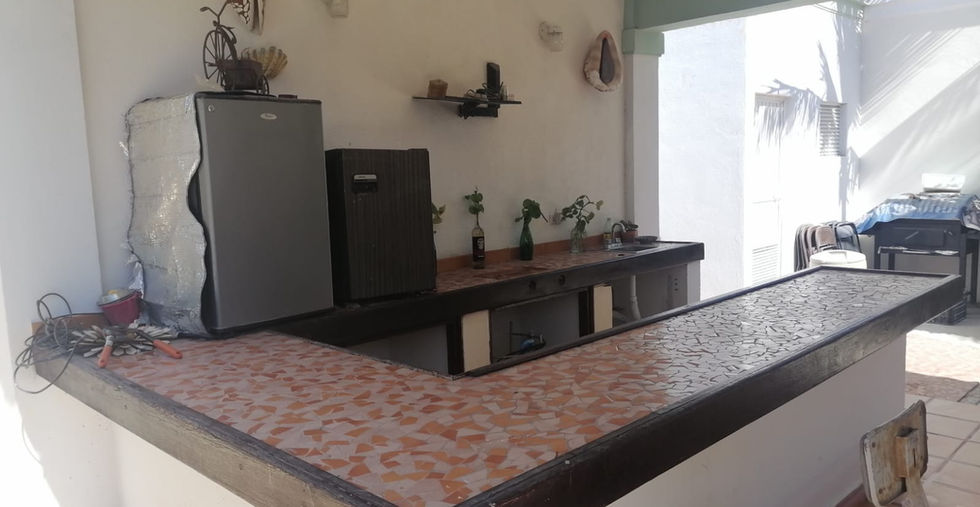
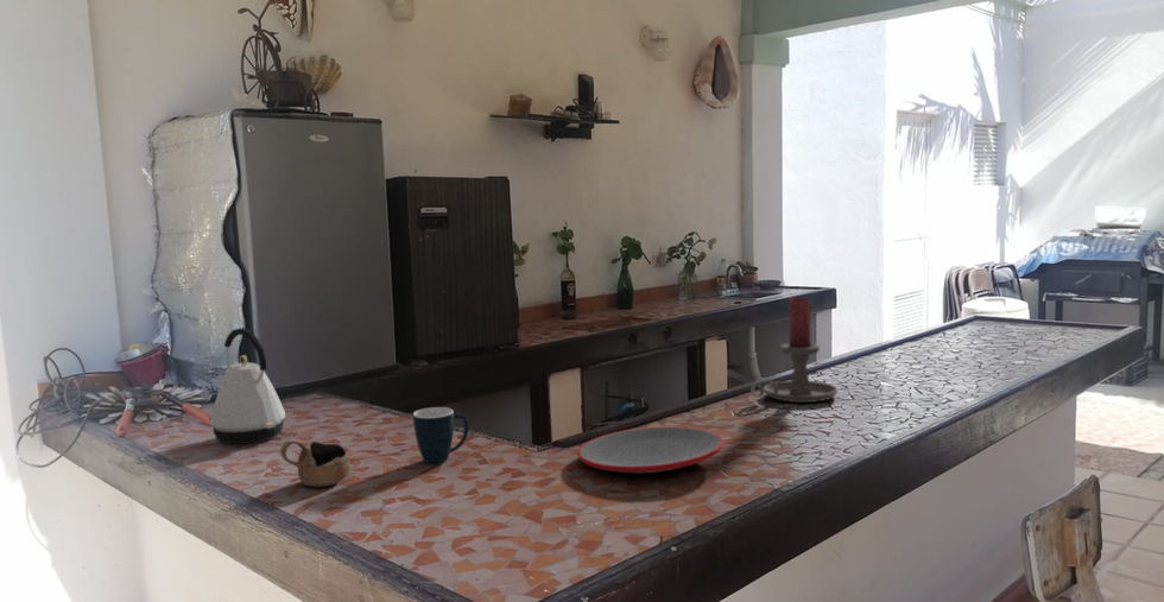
+ cup (316, 458)
+ candle holder (791, 348)
+ mug (442, 435)
+ kettle (243, 382)
+ plate (650, 450)
